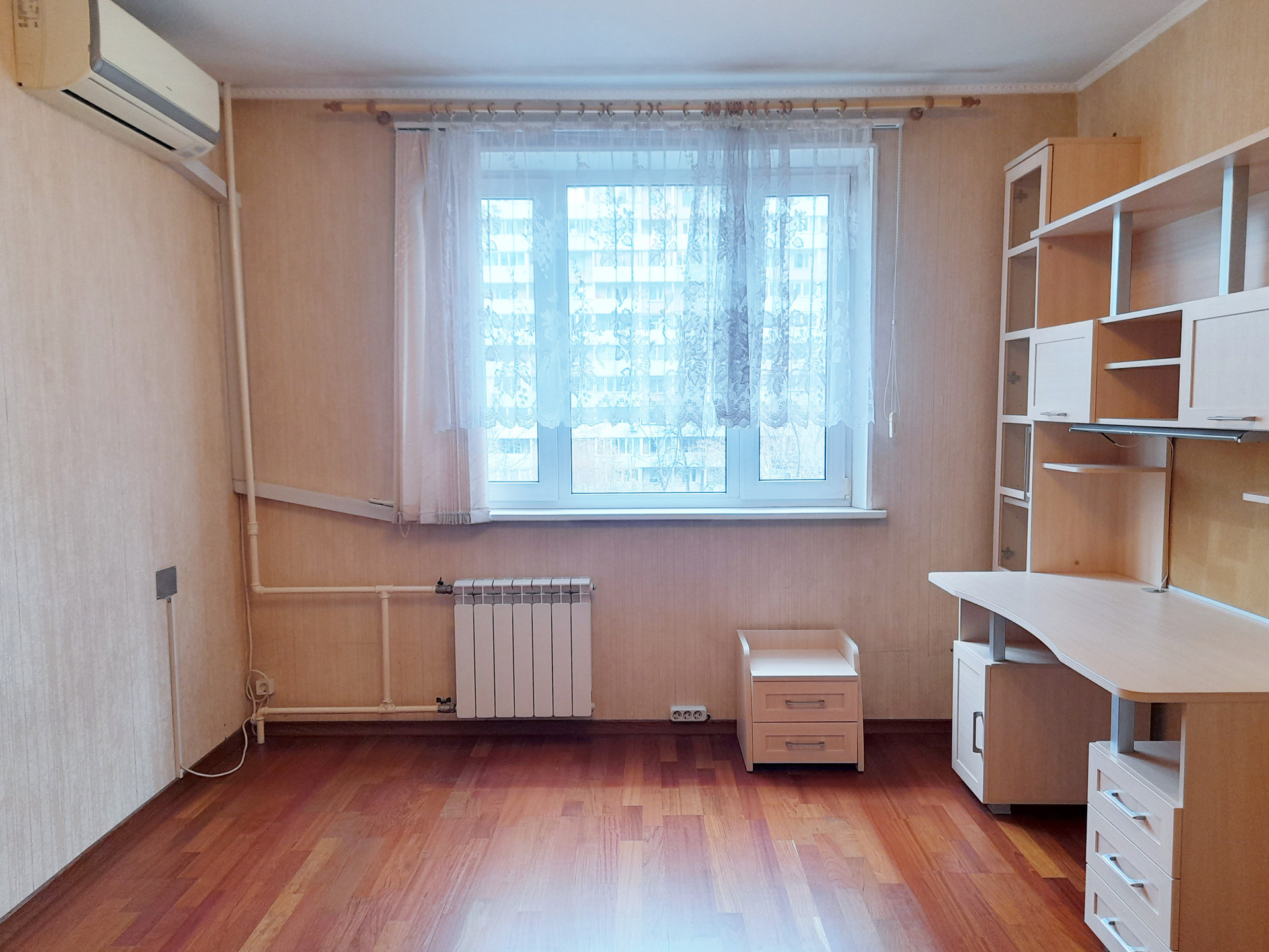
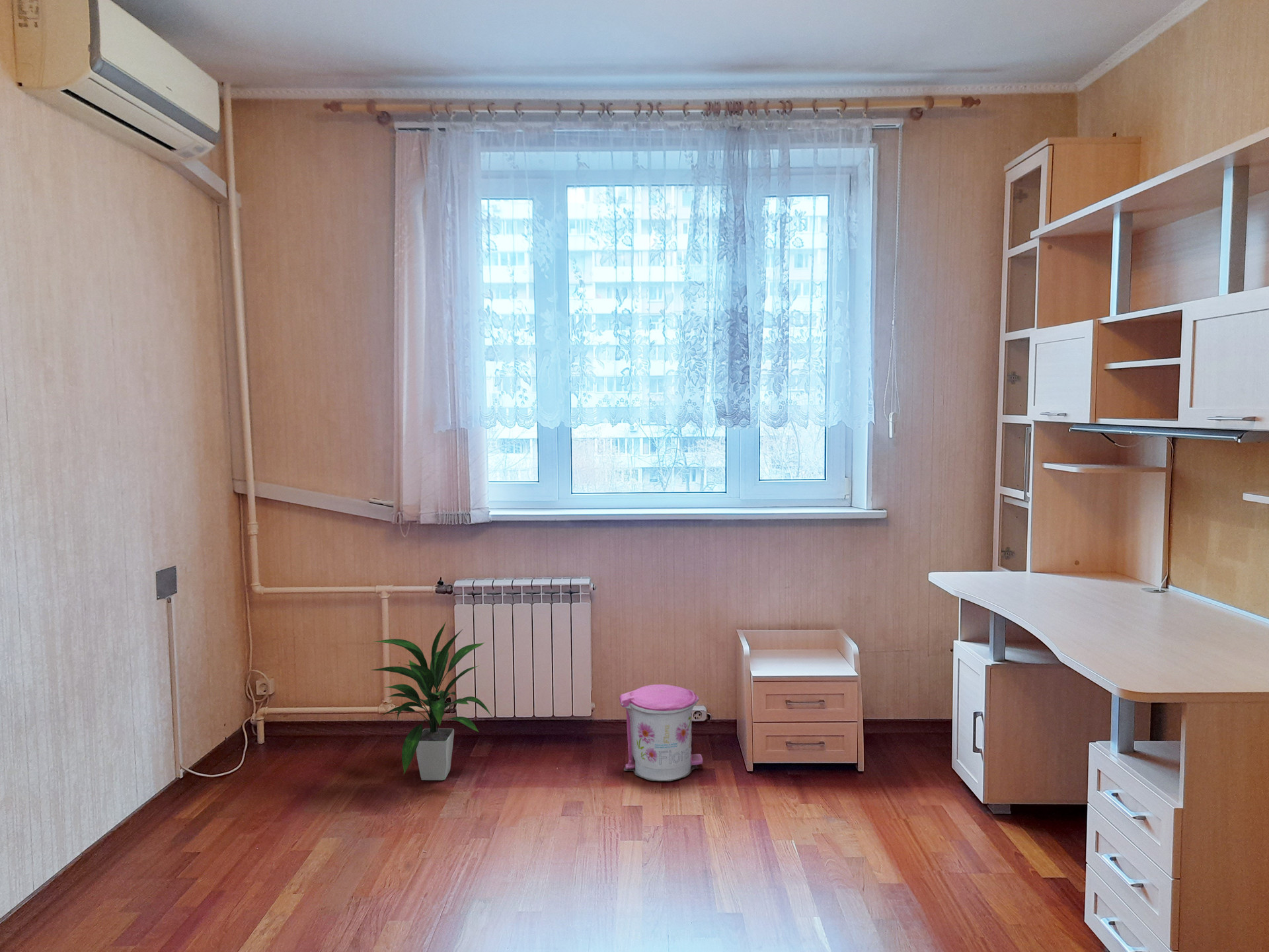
+ indoor plant (429, 701)
+ trash can (661, 729)
